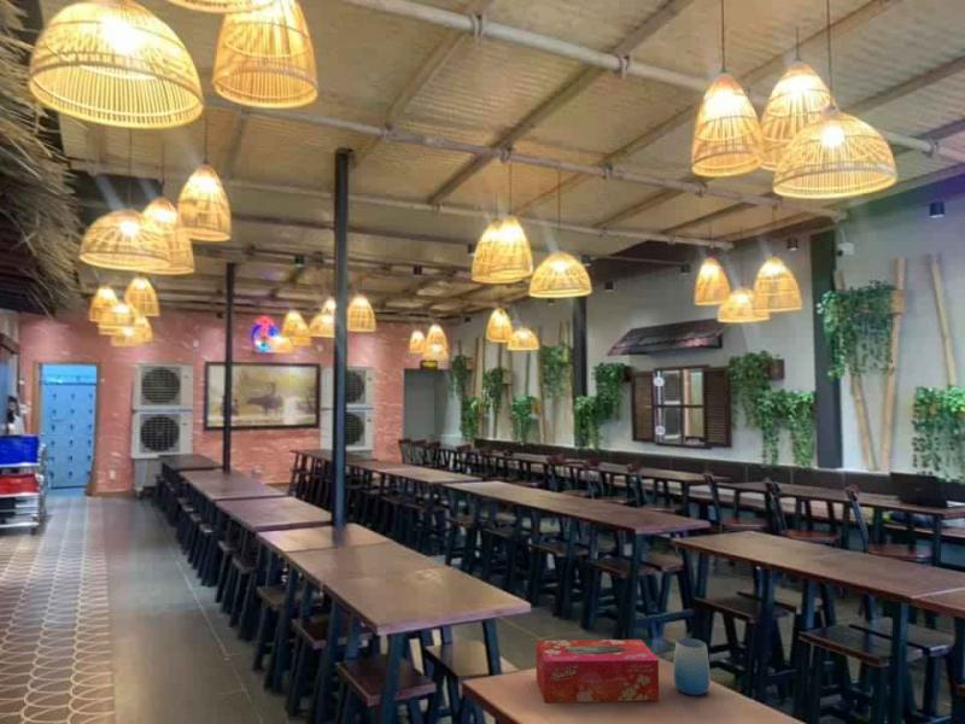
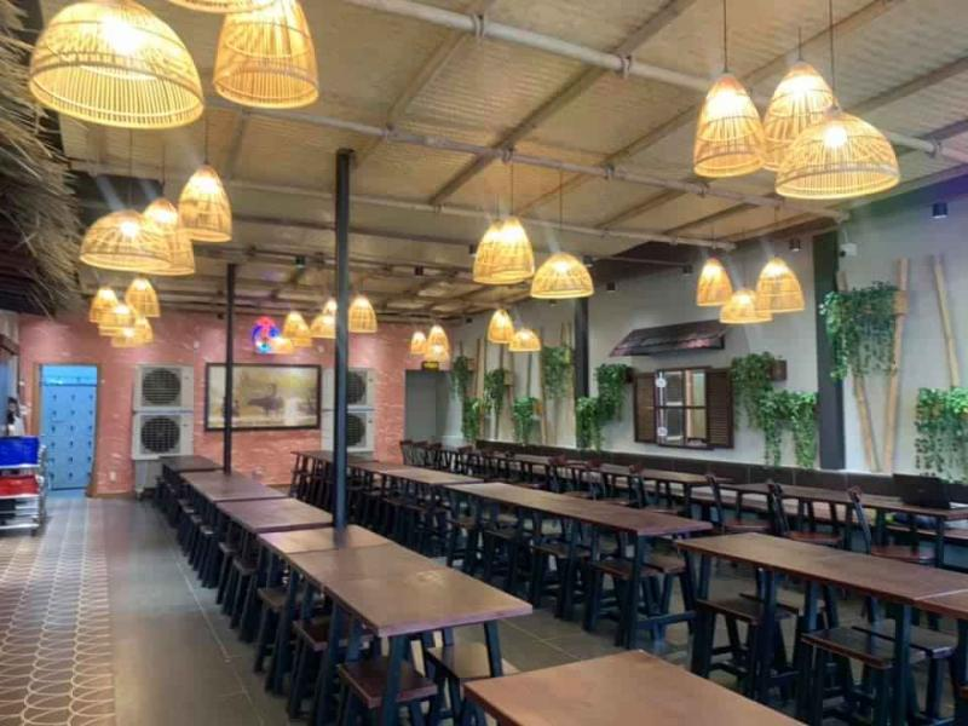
- cup (691, 666)
- tissue box (595, 668)
